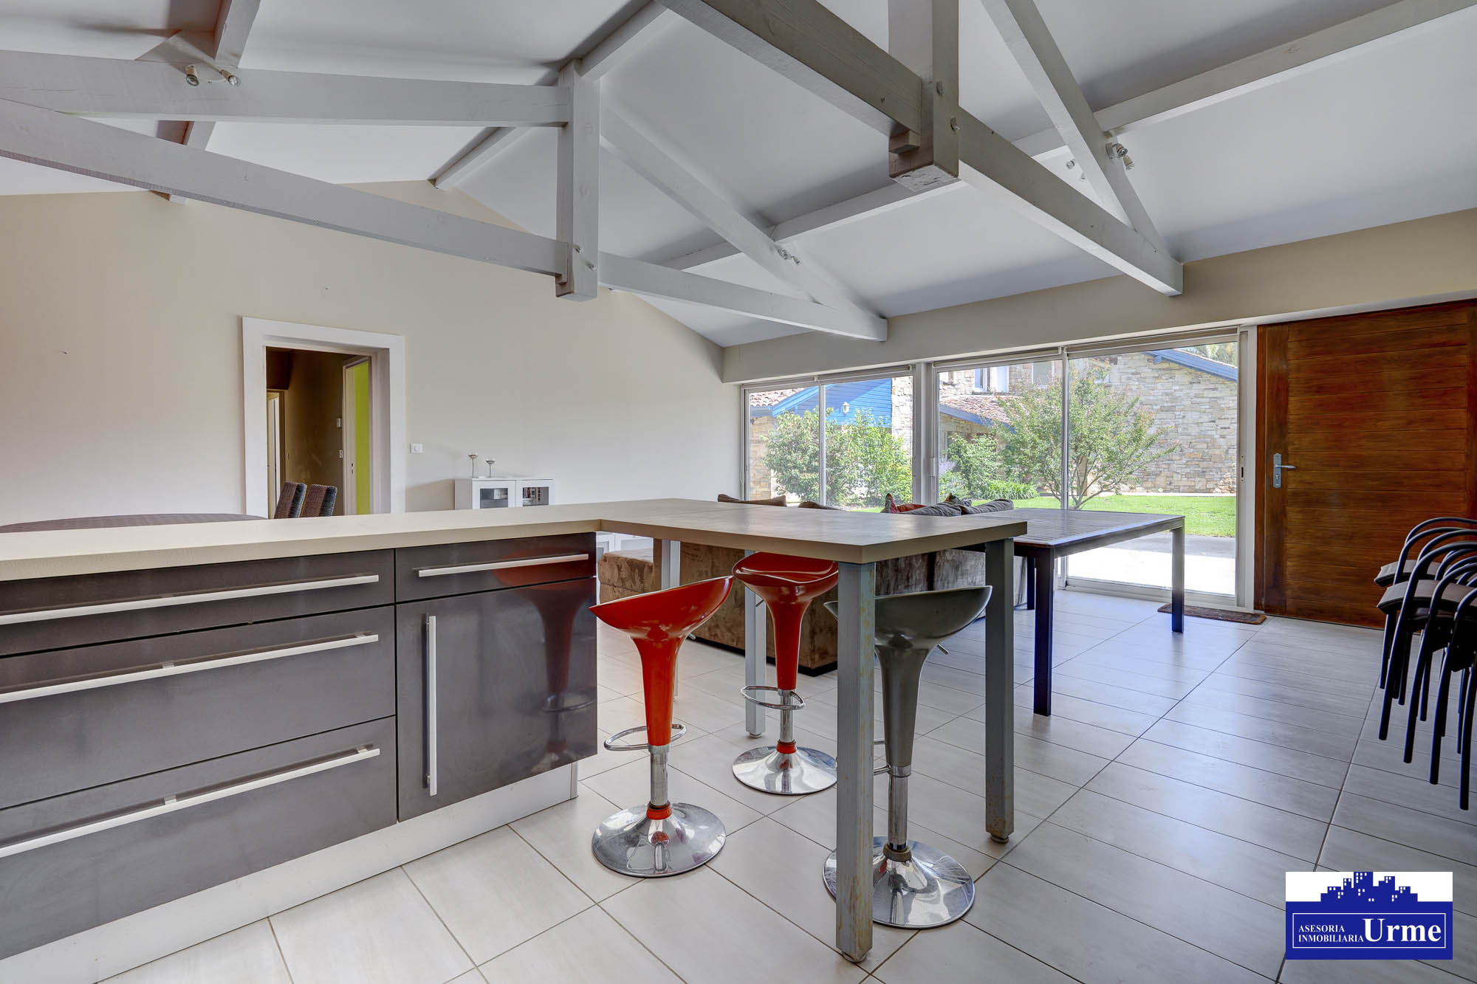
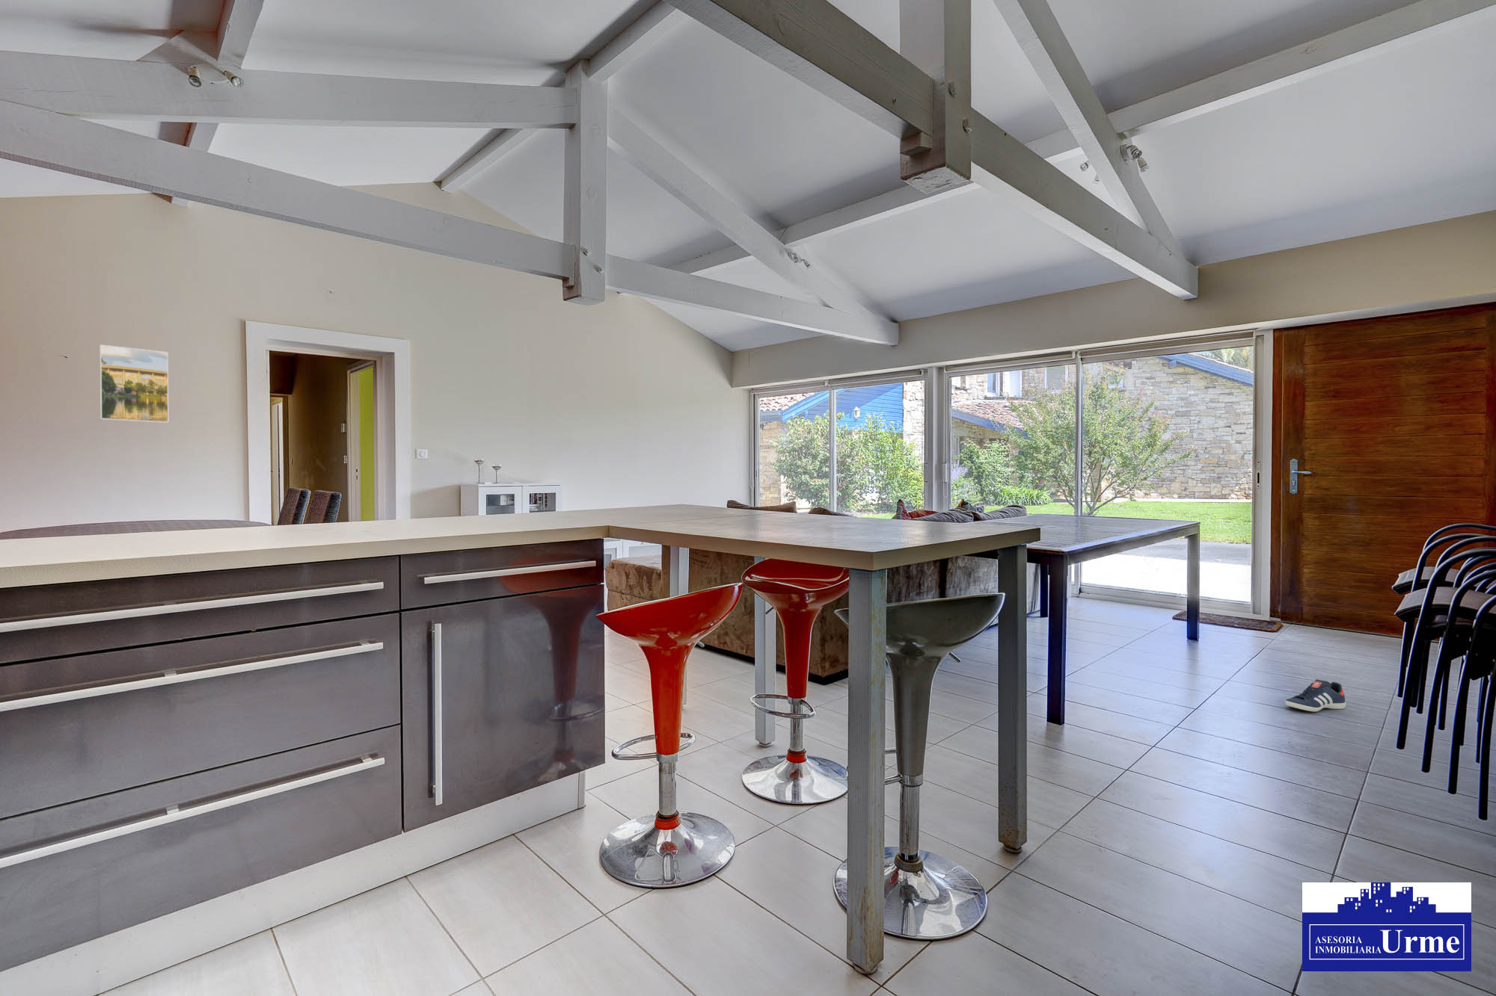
+ sneaker (1314, 694)
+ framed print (135, 385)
